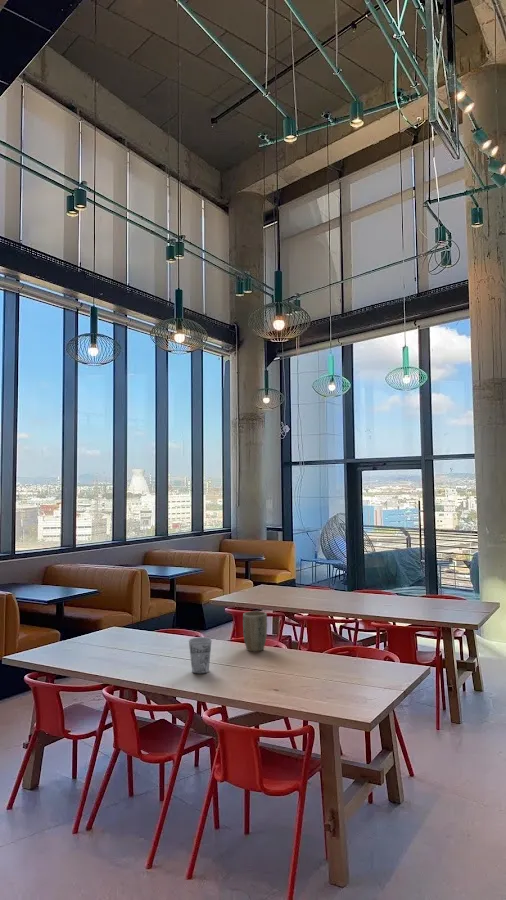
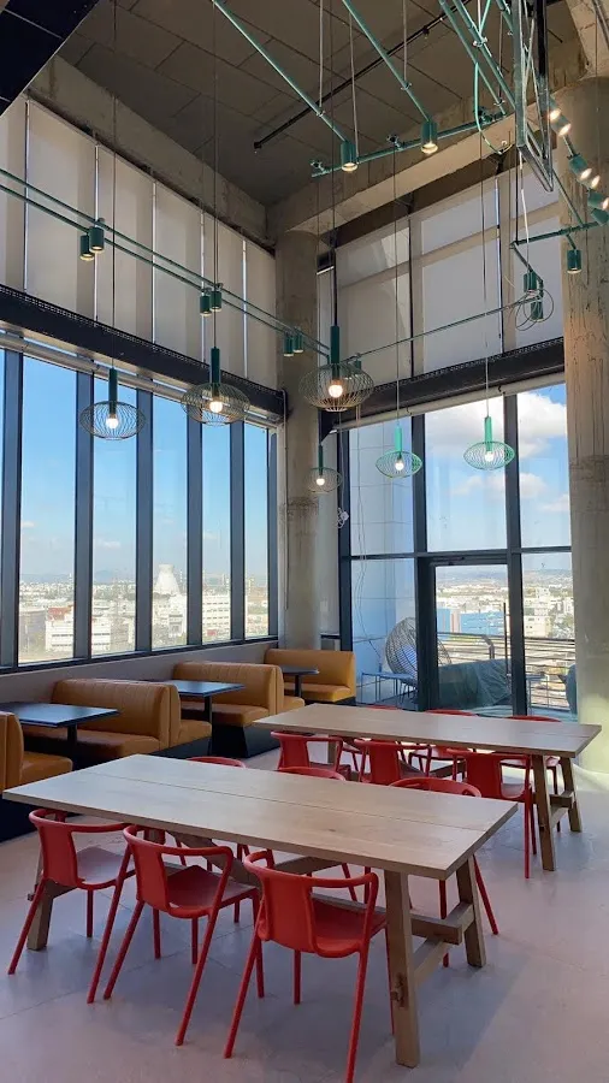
- cup (200, 655)
- plant pot (255, 631)
